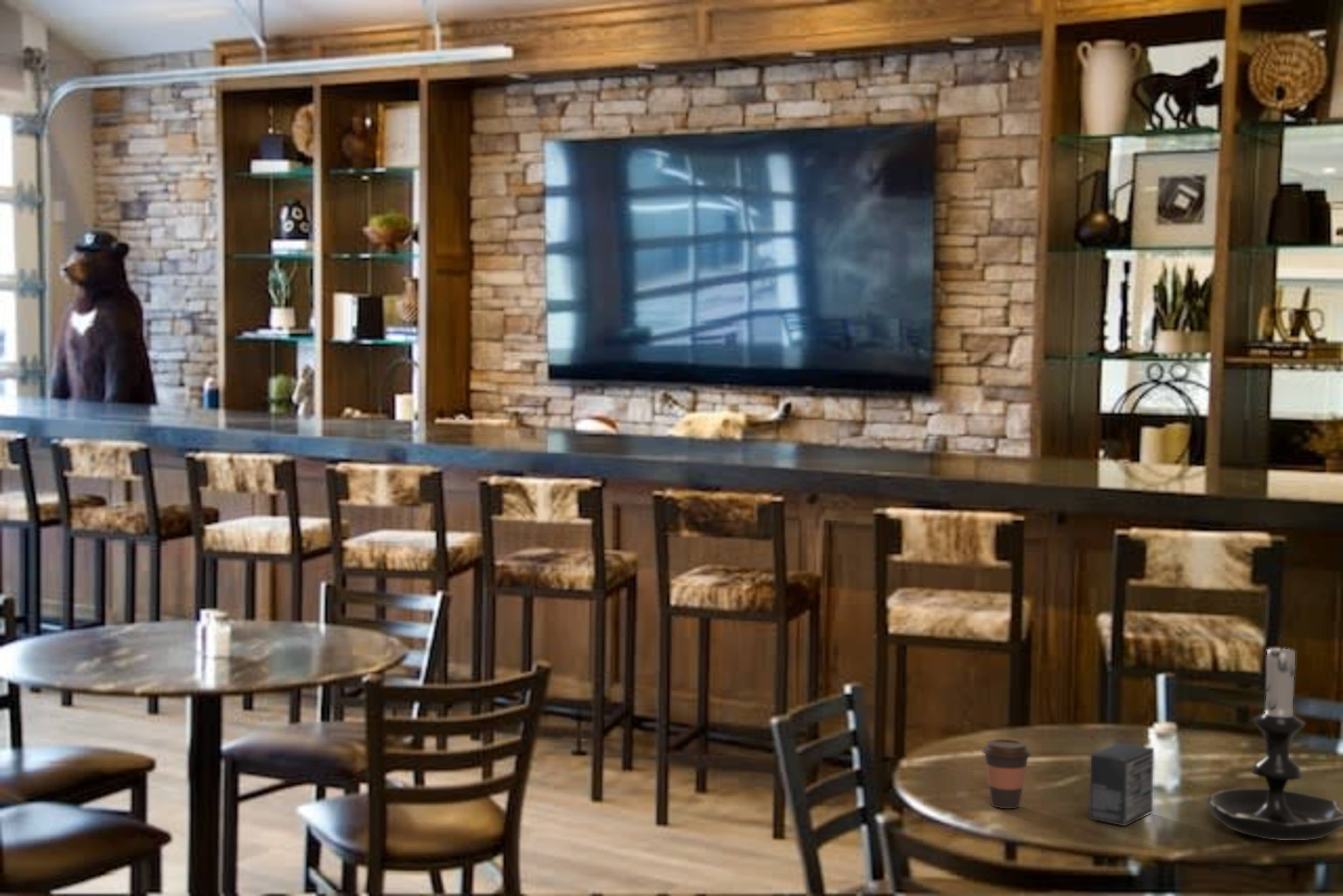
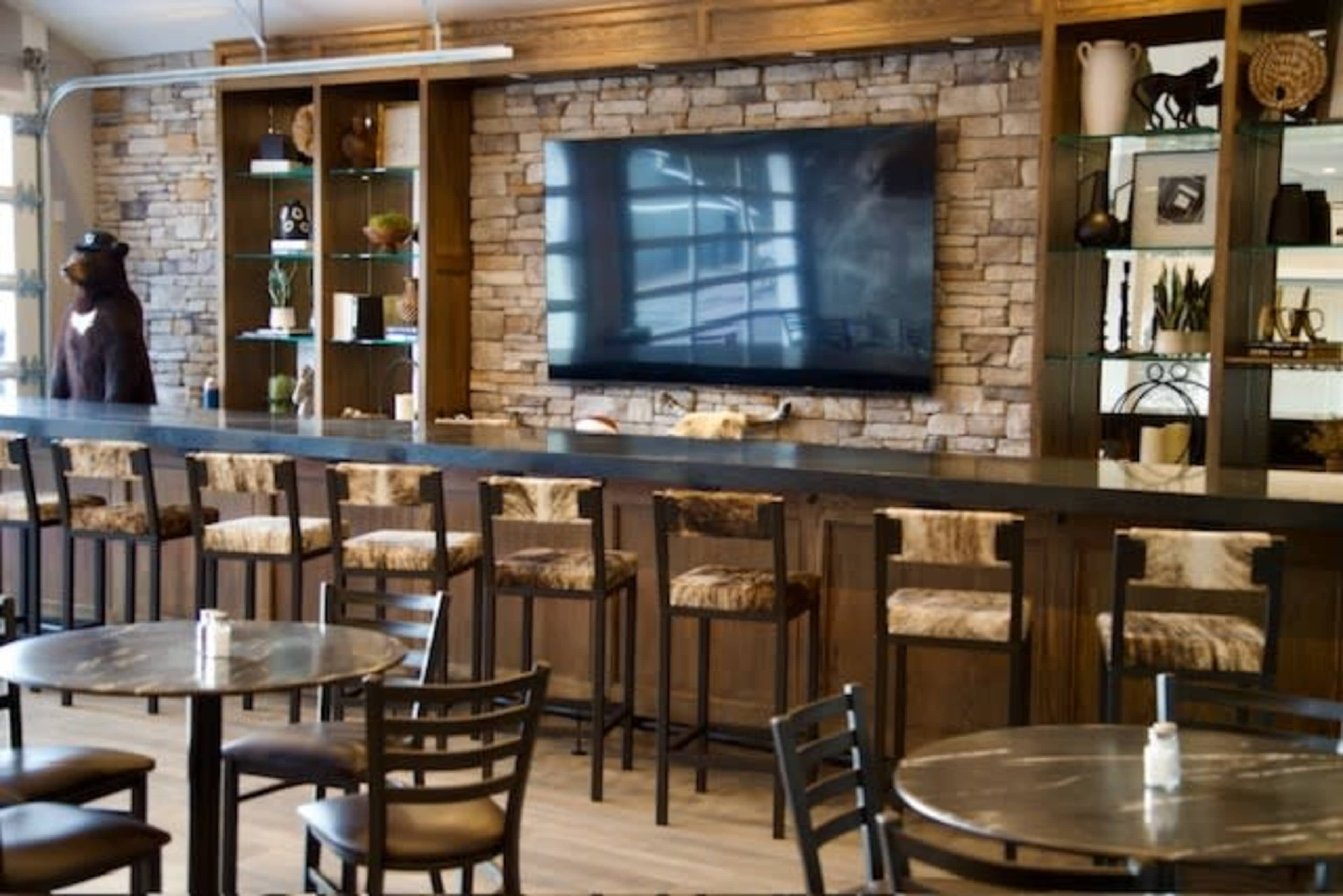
- coffee cup (1006, 774)
- candle holder (1279, 733)
- small box (1122, 782)
